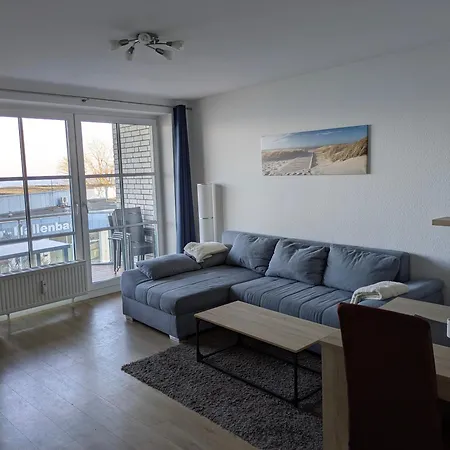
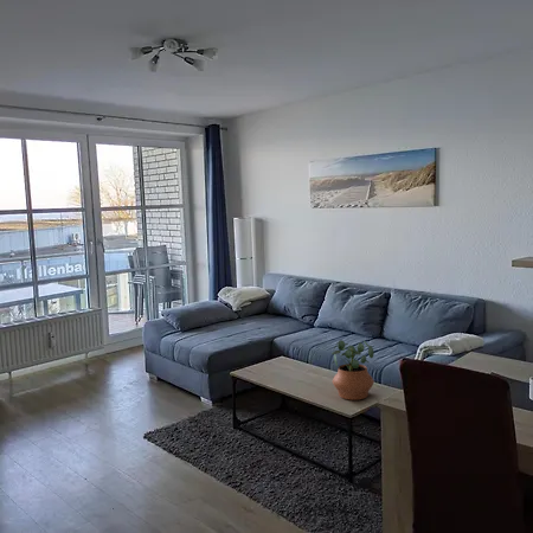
+ potted plant (348, 366)
